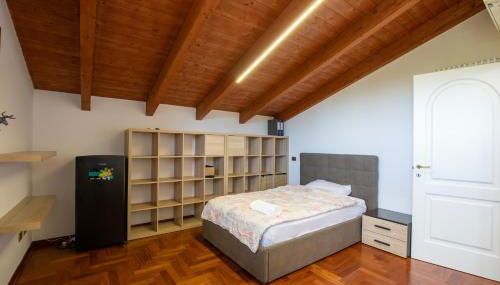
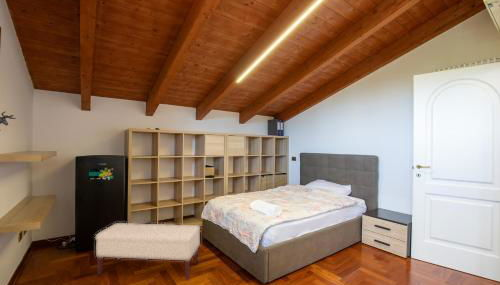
+ bench (150, 248)
